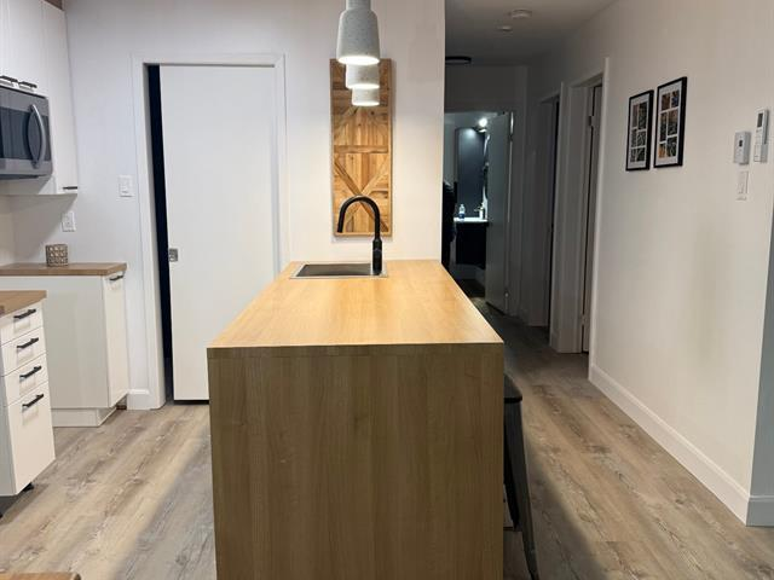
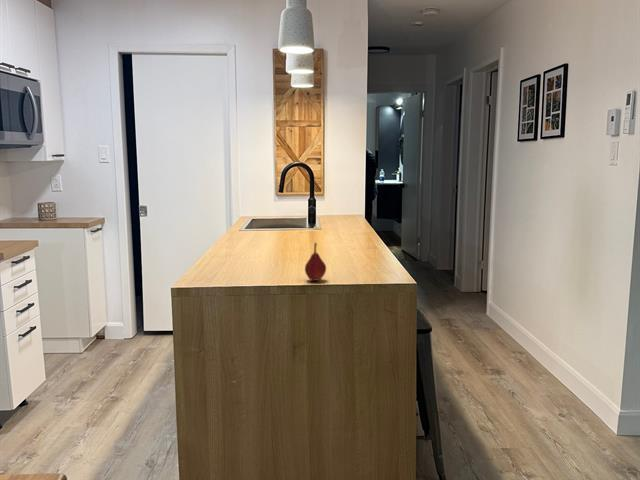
+ fruit (315, 261)
